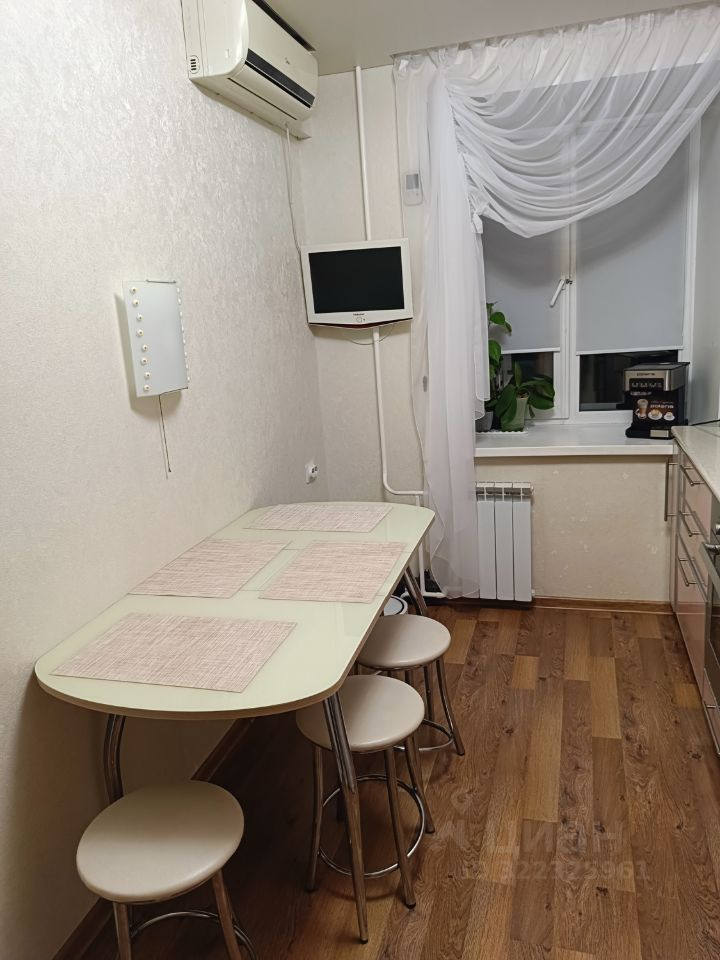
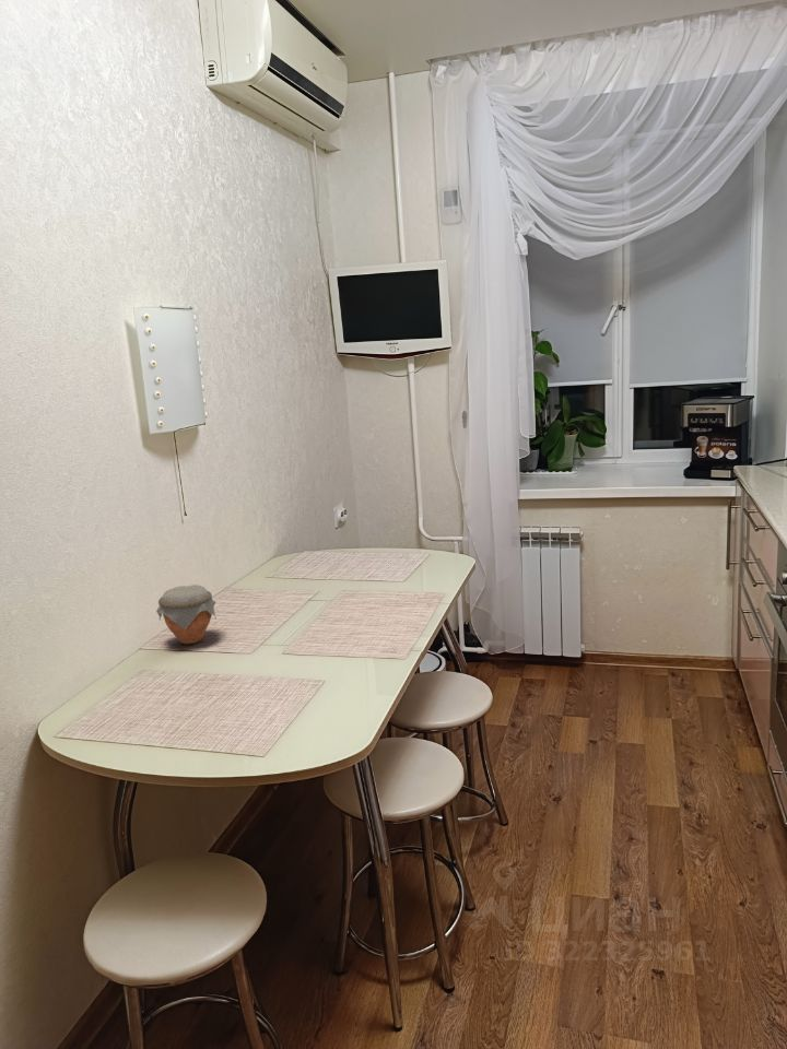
+ jar (188, 615)
